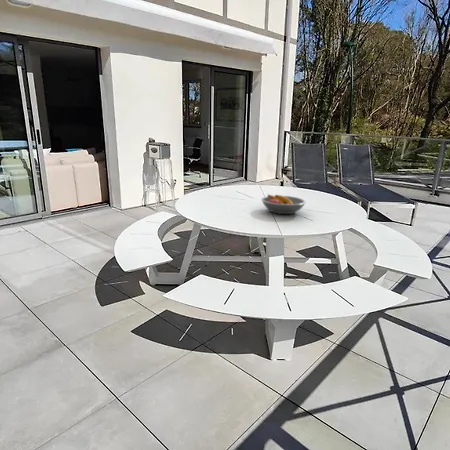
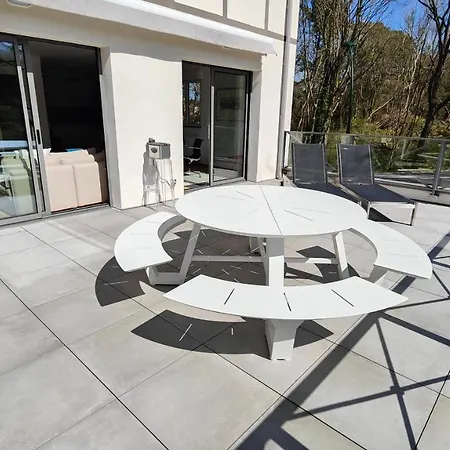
- fruit bowl (283, 204)
